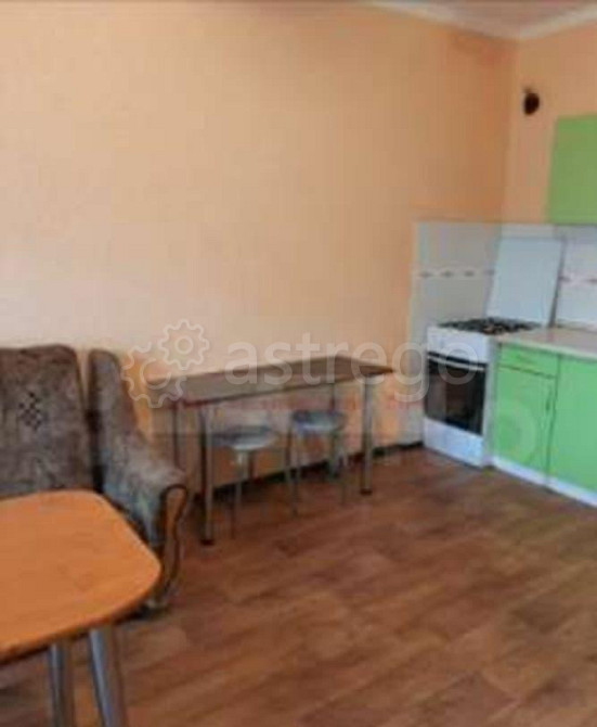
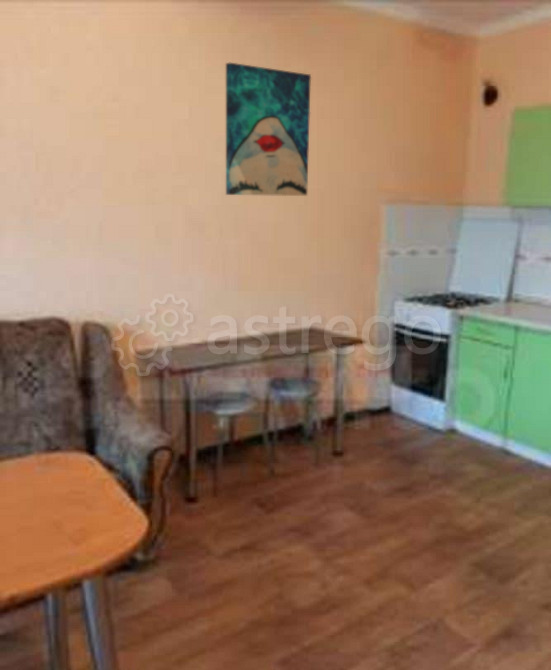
+ wall art (269, 133)
